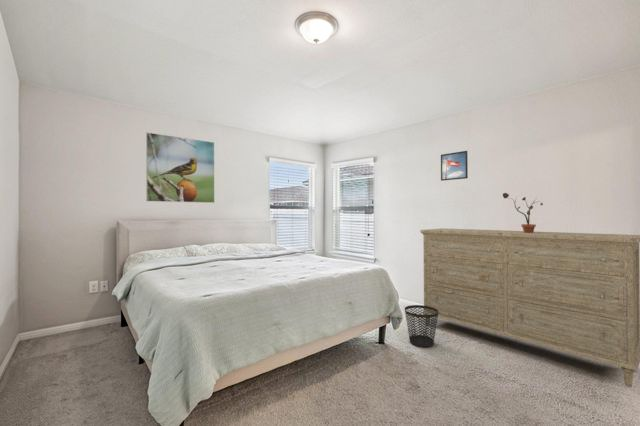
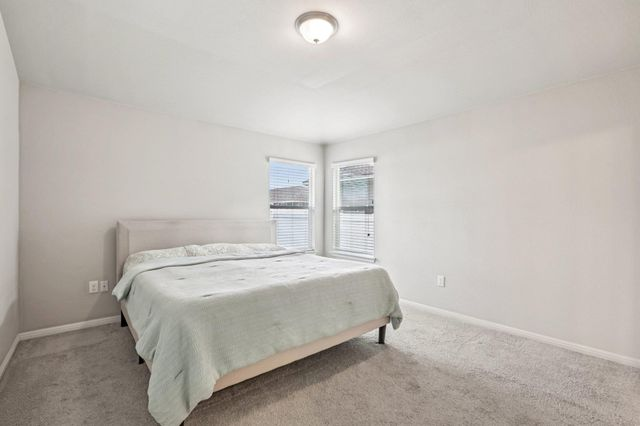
- potted plant (523, 213)
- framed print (182, 170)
- dresser (514, 287)
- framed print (453, 166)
- wastebasket (421, 326)
